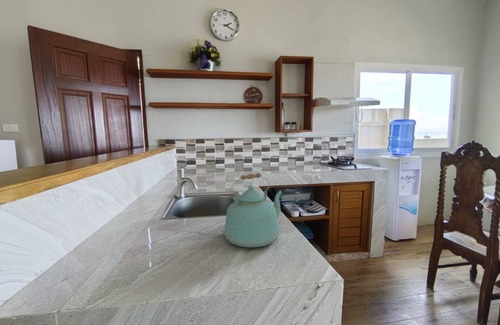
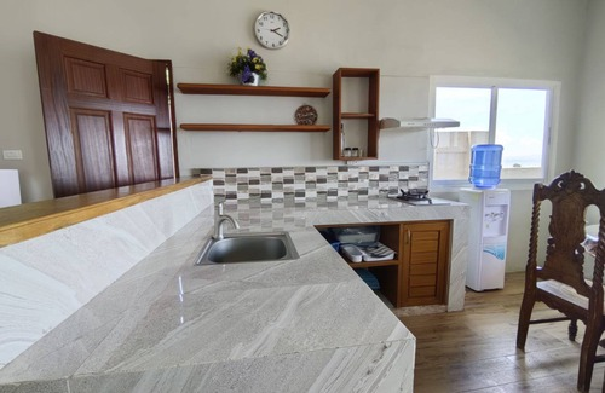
- kettle (256, 204)
